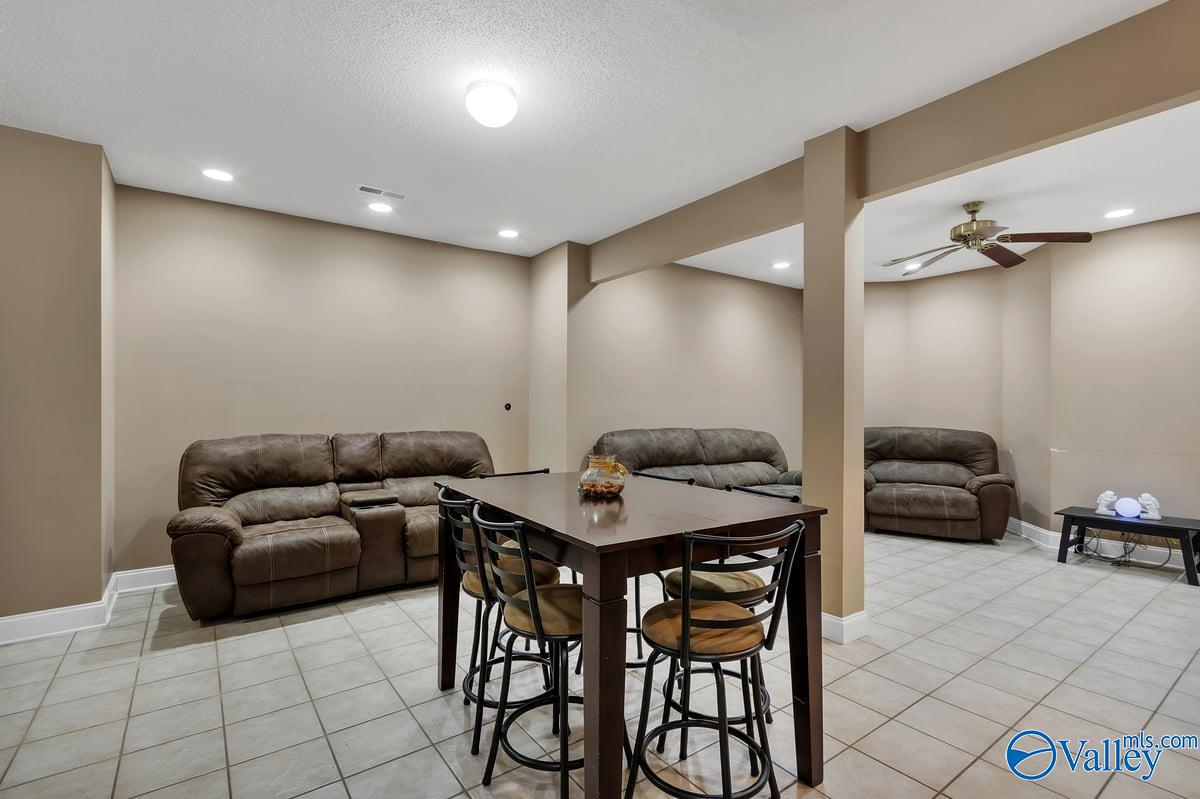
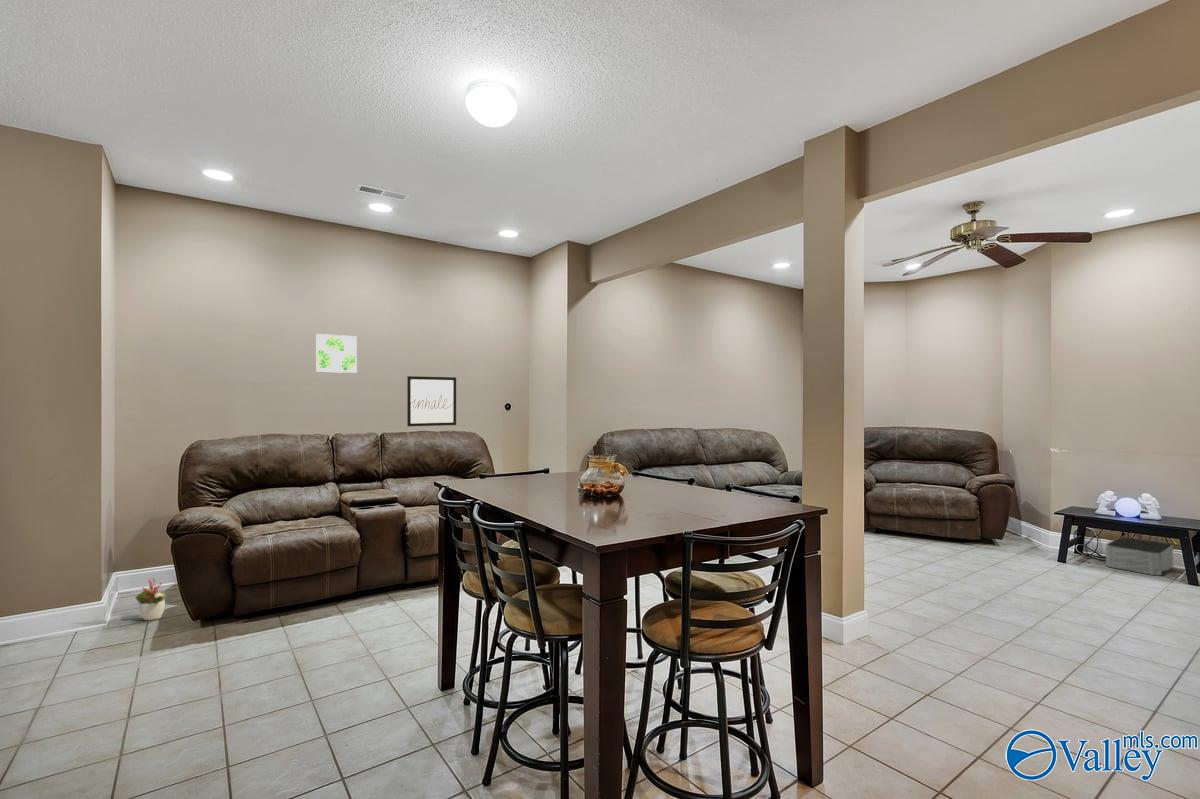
+ wall art (432, 401)
+ decorative plant (150, 599)
+ storage bin (1139, 555)
+ wall art (336, 353)
